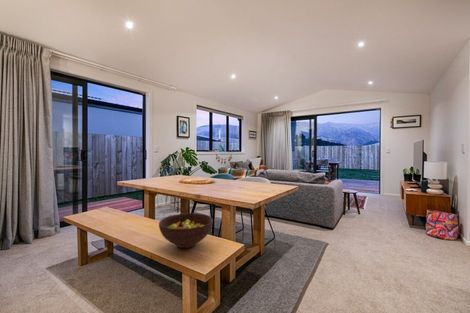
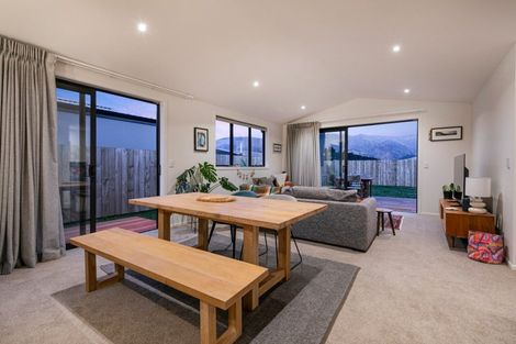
- fruit bowl (186, 232)
